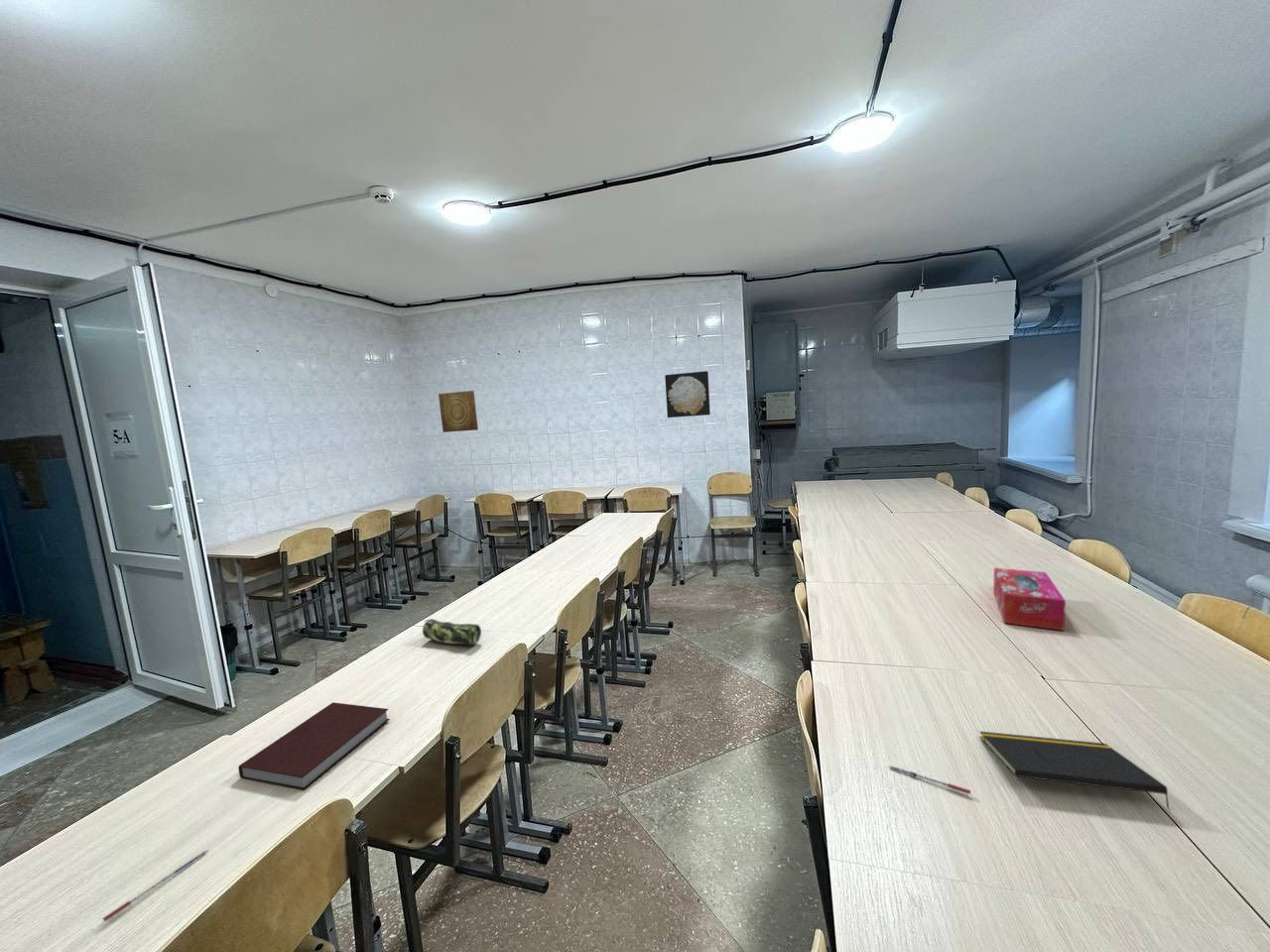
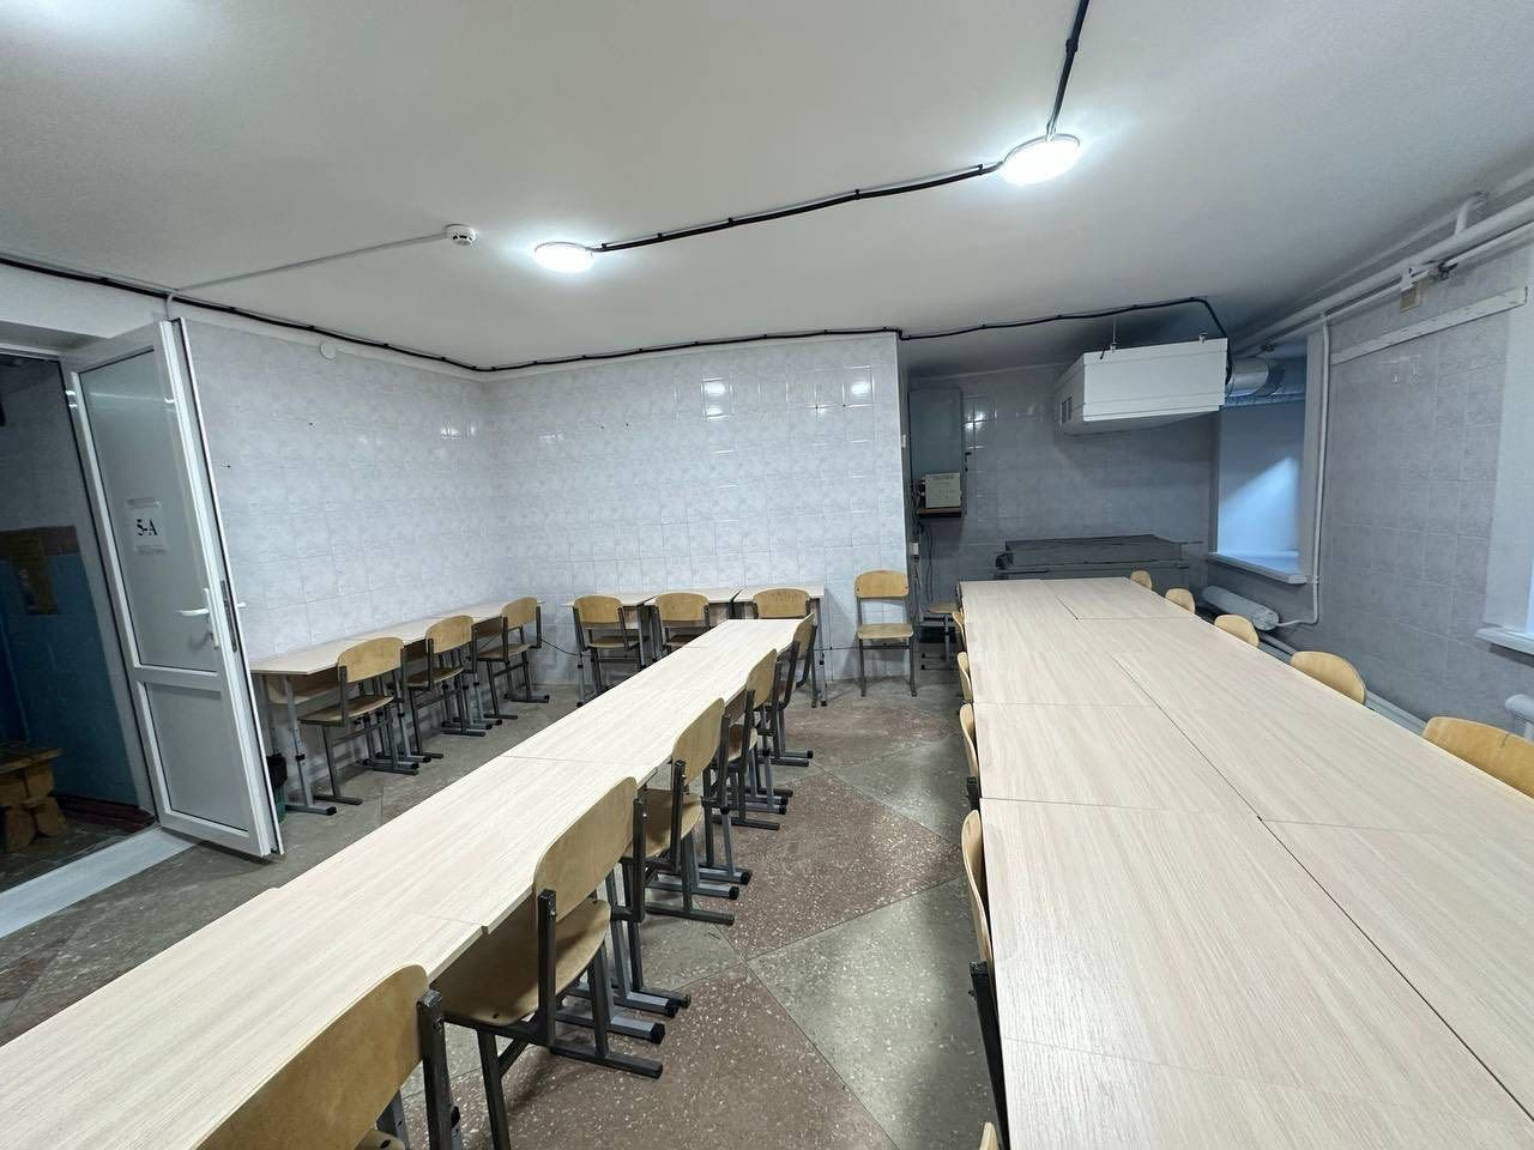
- pen (928, 778)
- notepad (1062, 759)
- pencil case (450, 632)
- wall art (687, 395)
- tissue box (1025, 596)
- notebook (319, 741)
- pen (159, 882)
- wall art (457, 412)
